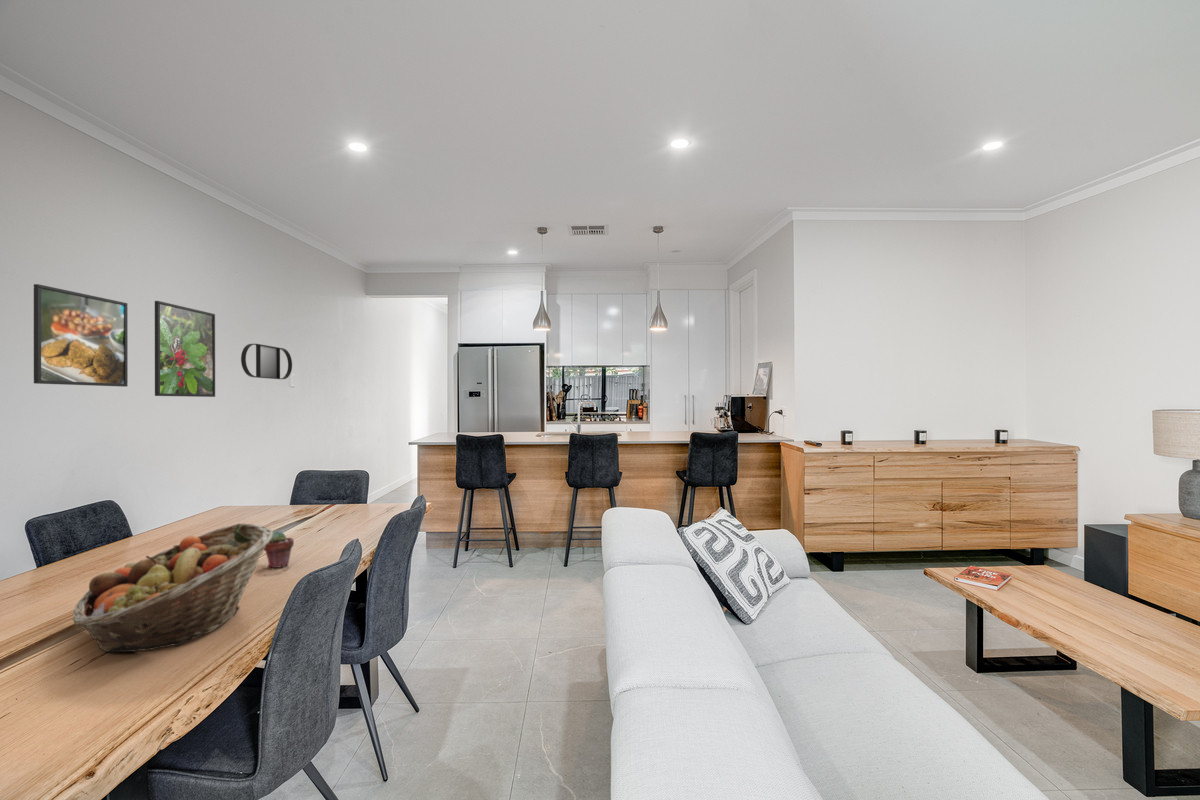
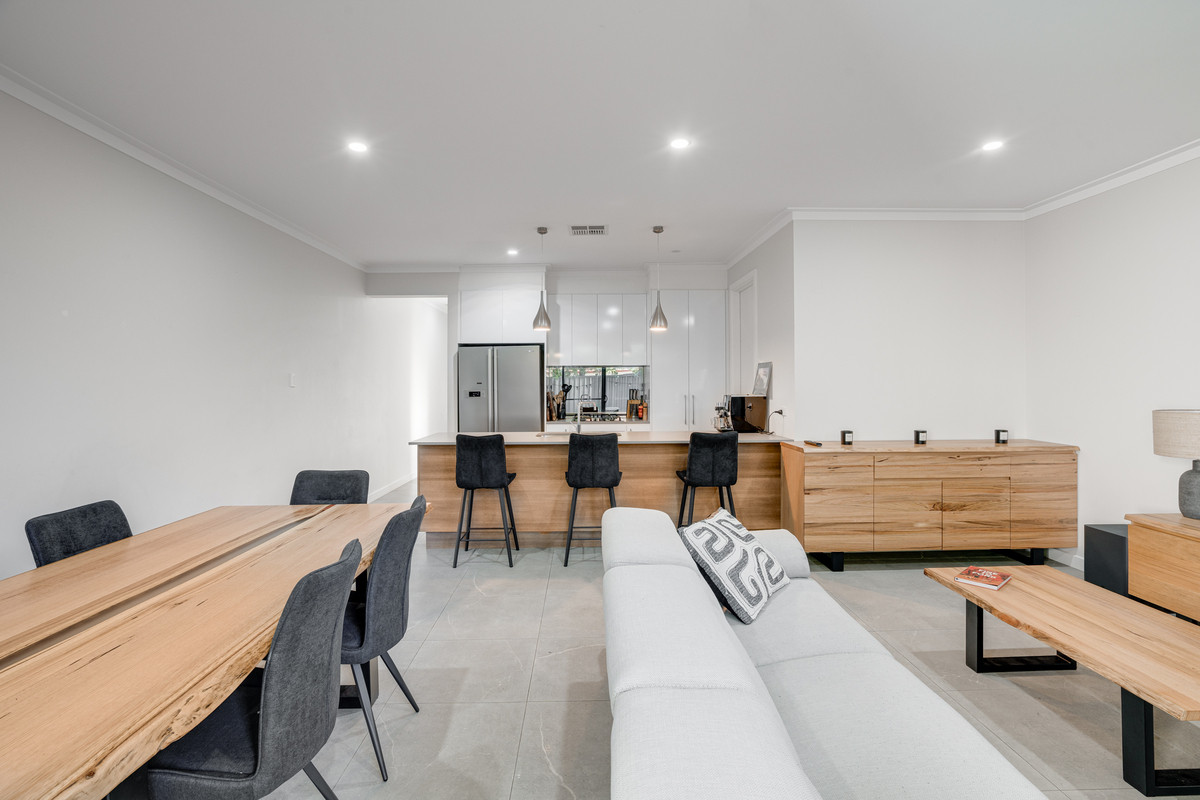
- home mirror (268, 362)
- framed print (84, 339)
- fruit basket (181, 580)
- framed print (187, 352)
- potted succulent (278, 547)
